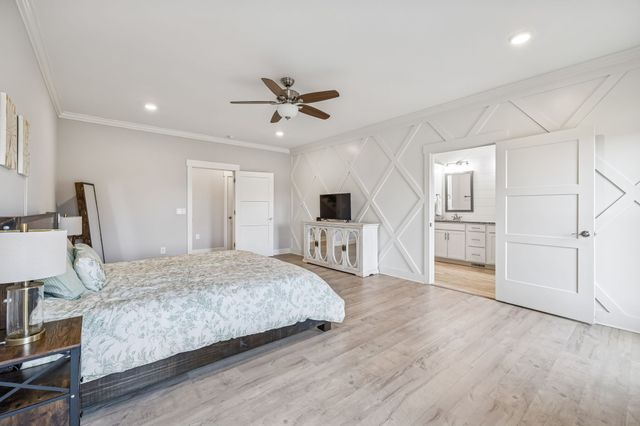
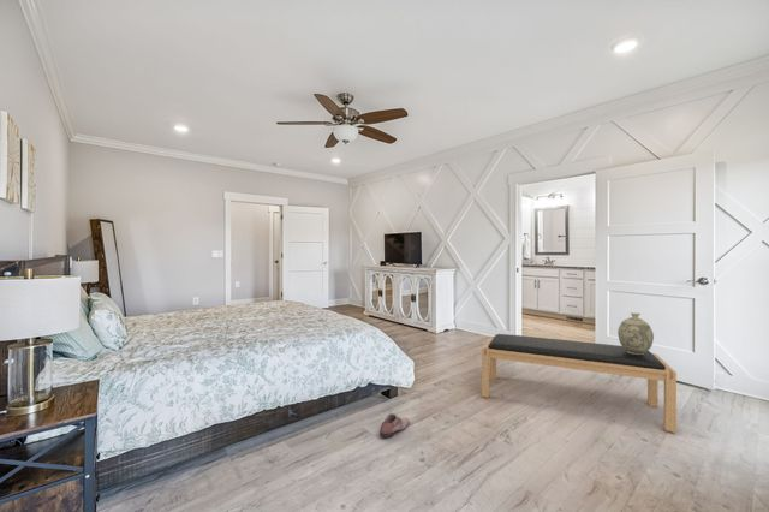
+ bench (566, 367)
+ decorative vase (634, 332)
+ shoe (395, 421)
